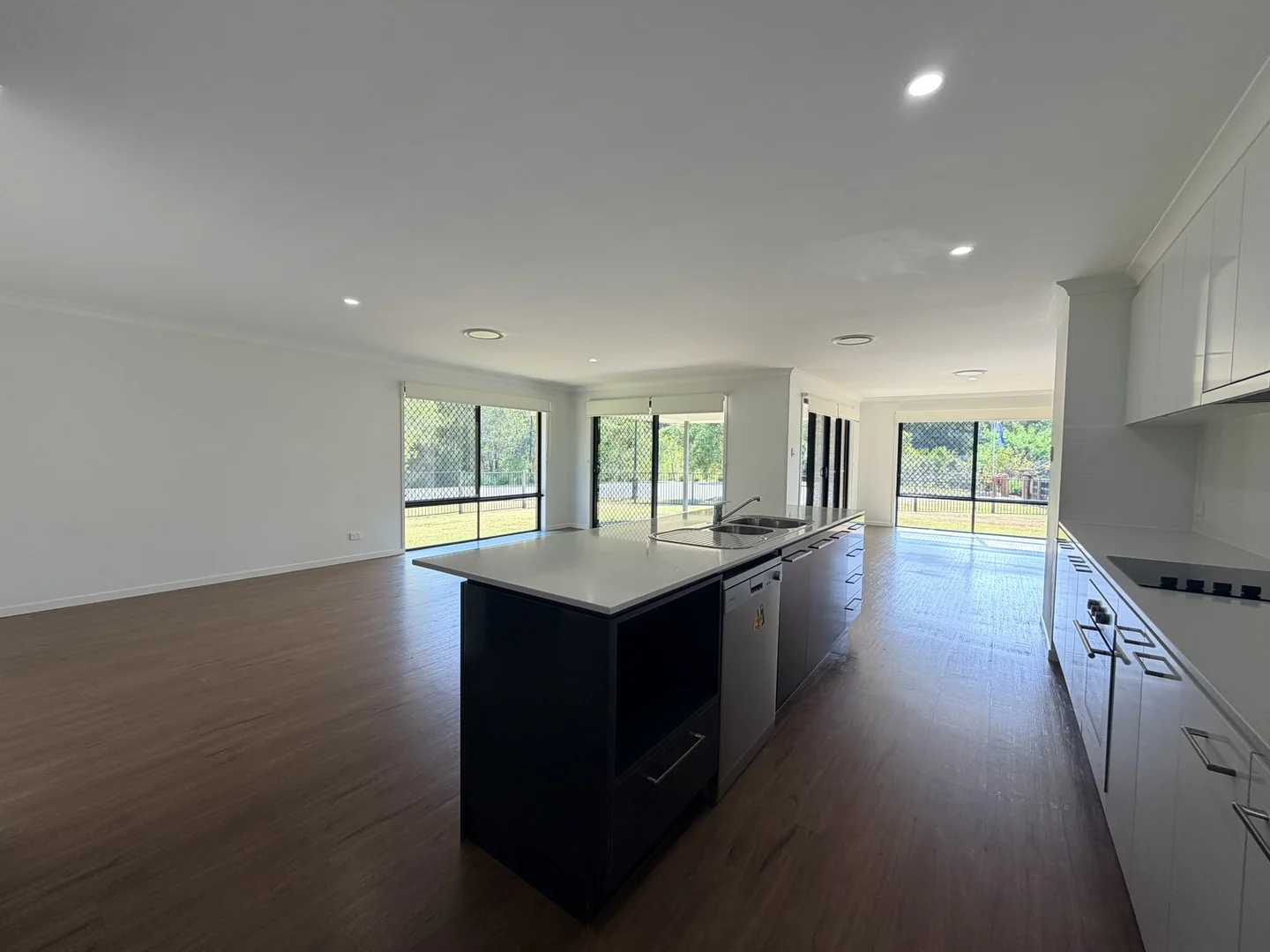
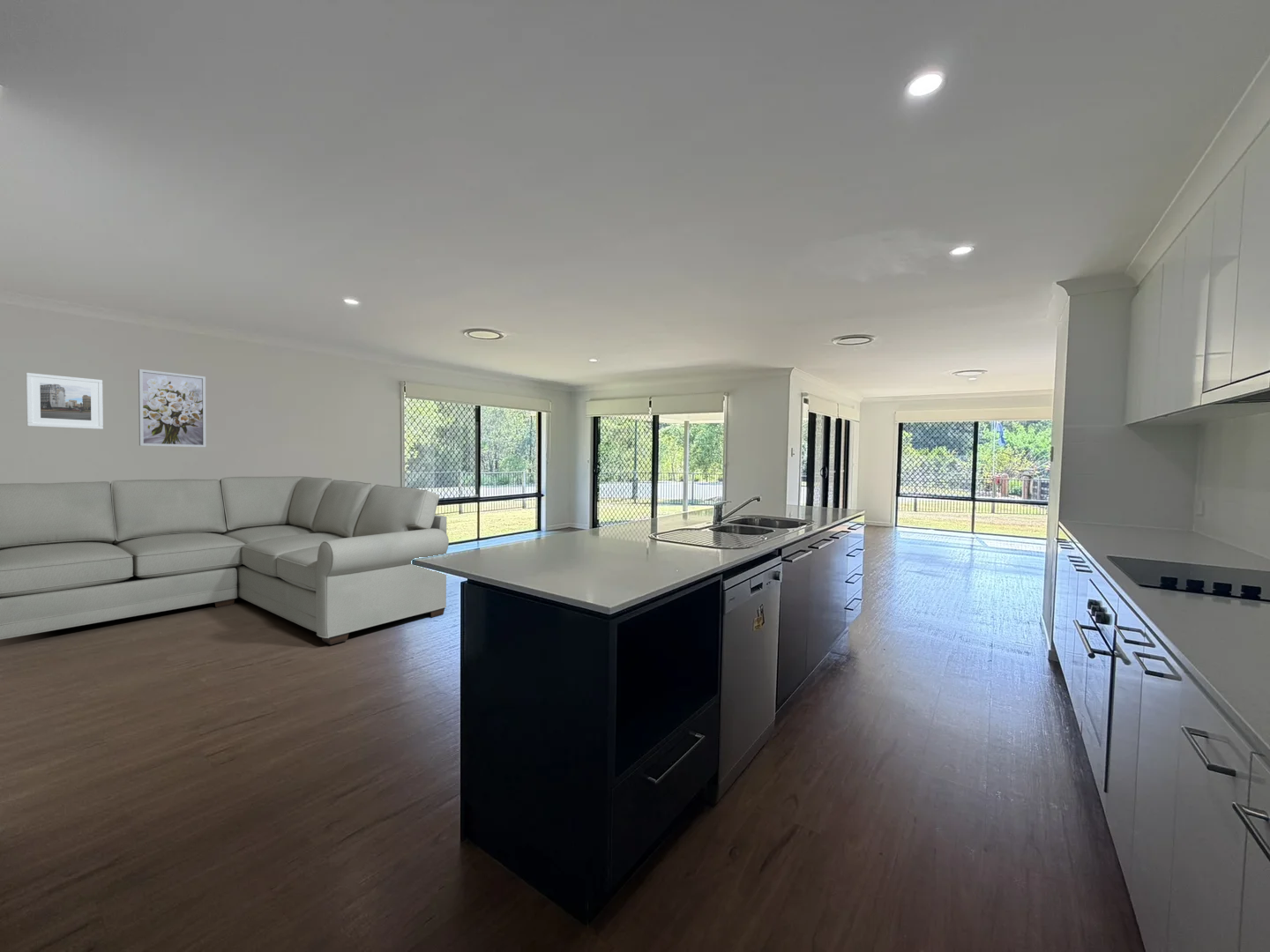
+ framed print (66, 402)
+ sofa (205, 553)
+ wall art (173, 410)
